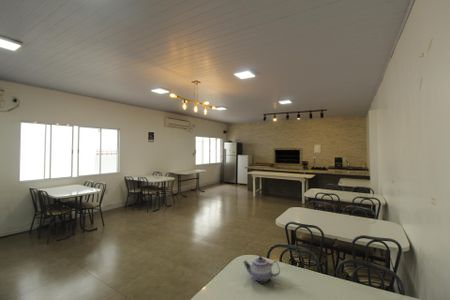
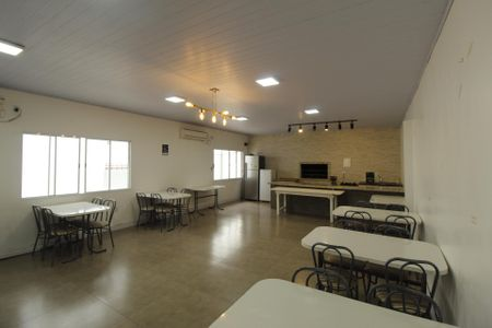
- teapot (261, 267)
